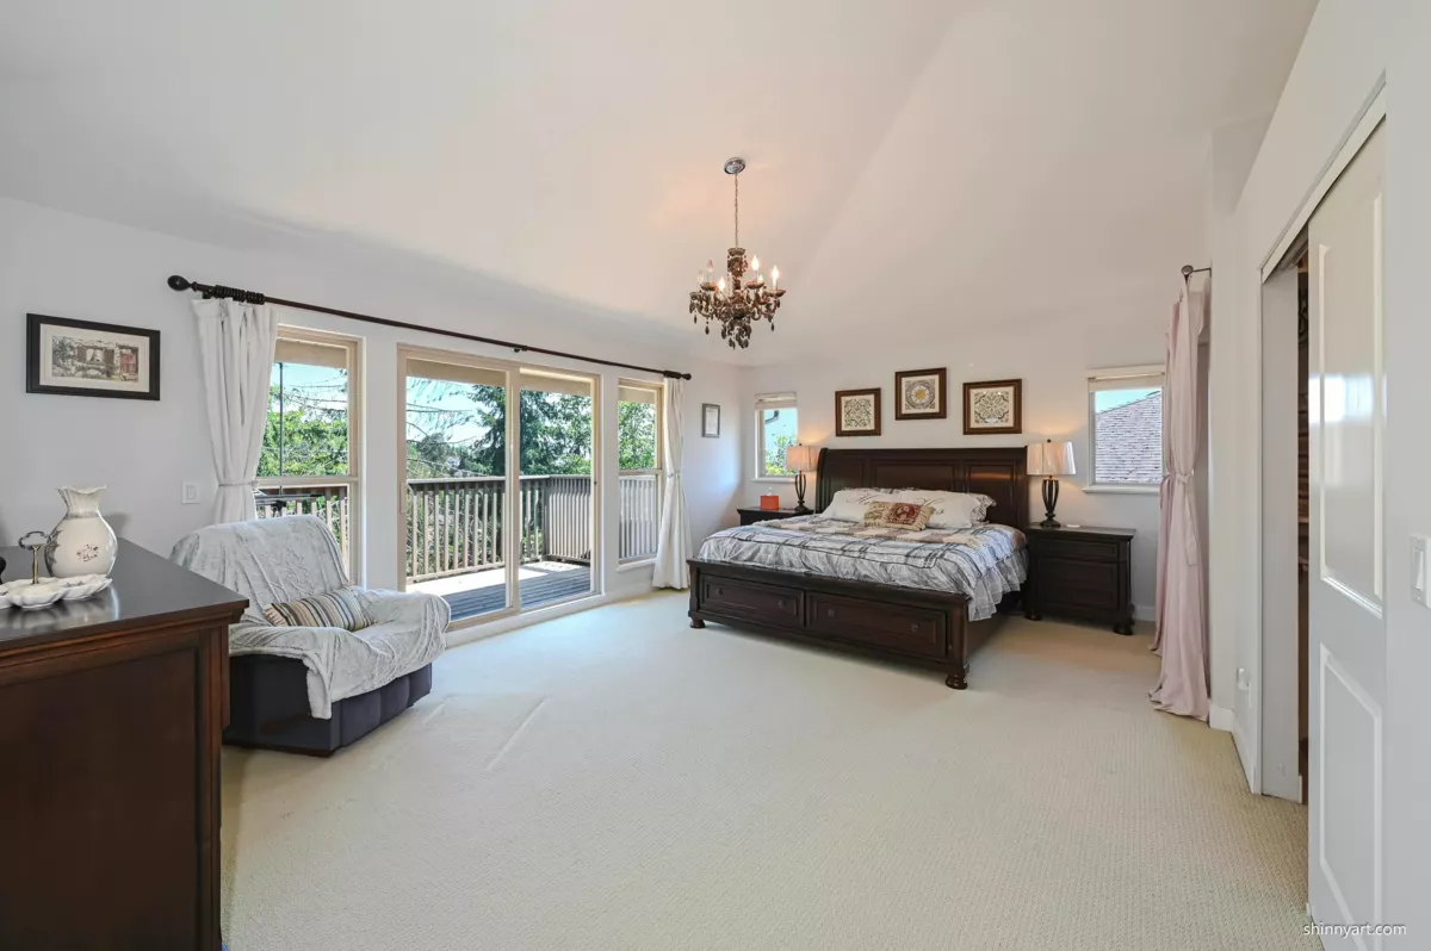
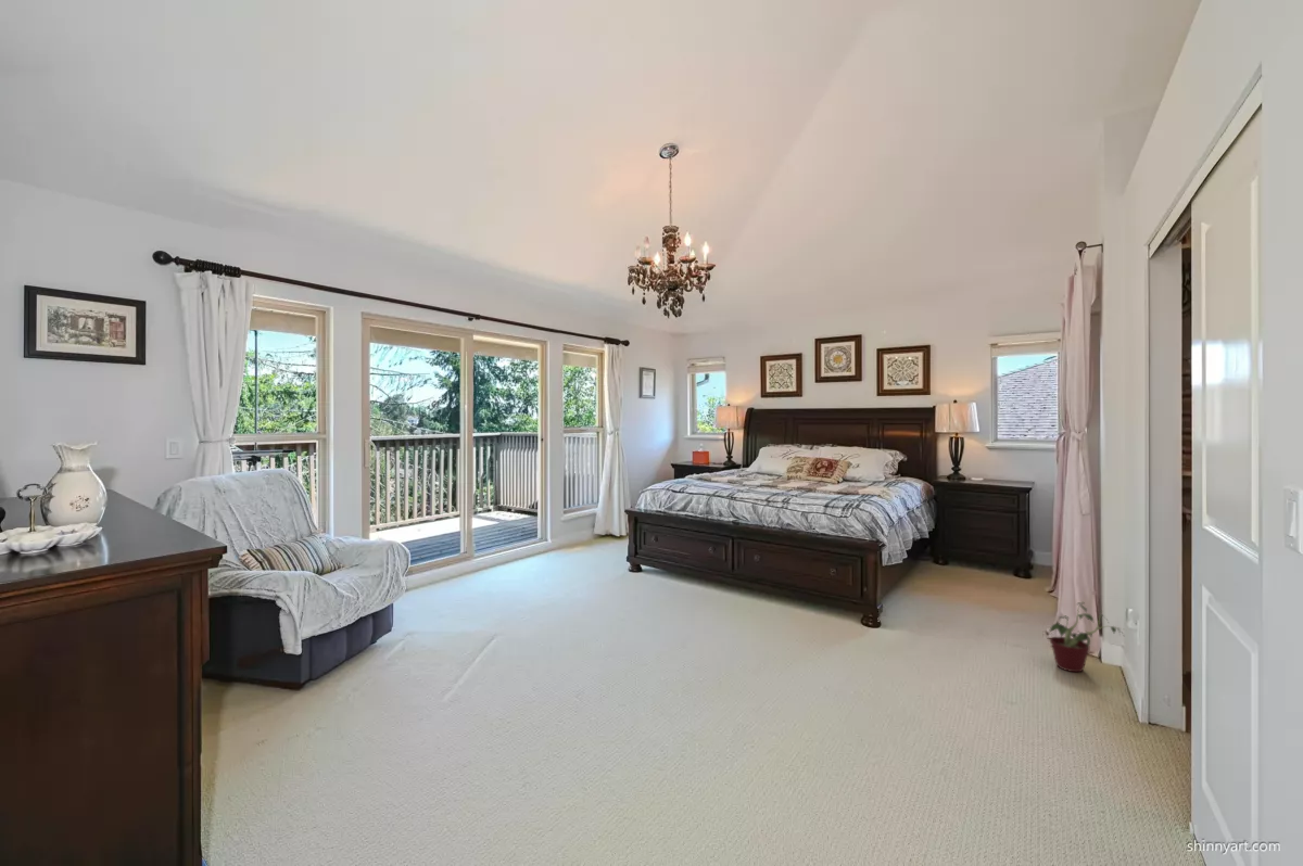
+ potted plant (1086, 637)
